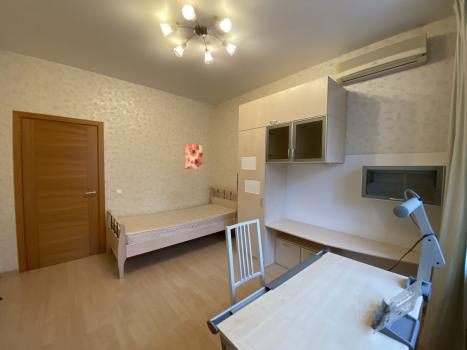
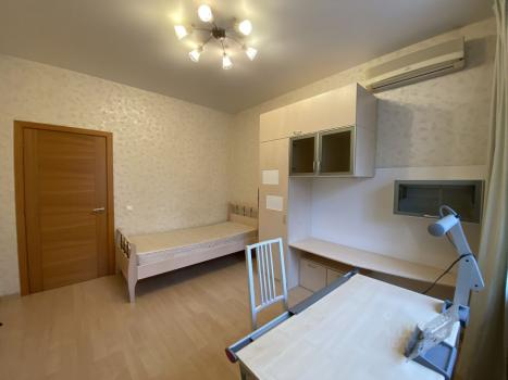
- wall art (194, 156)
